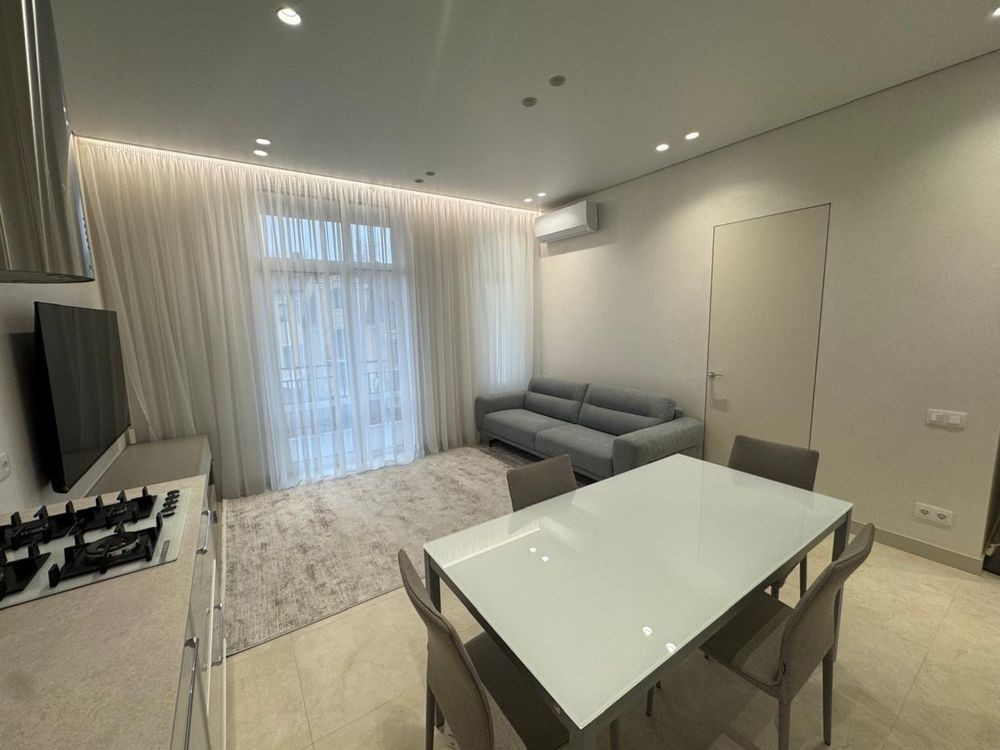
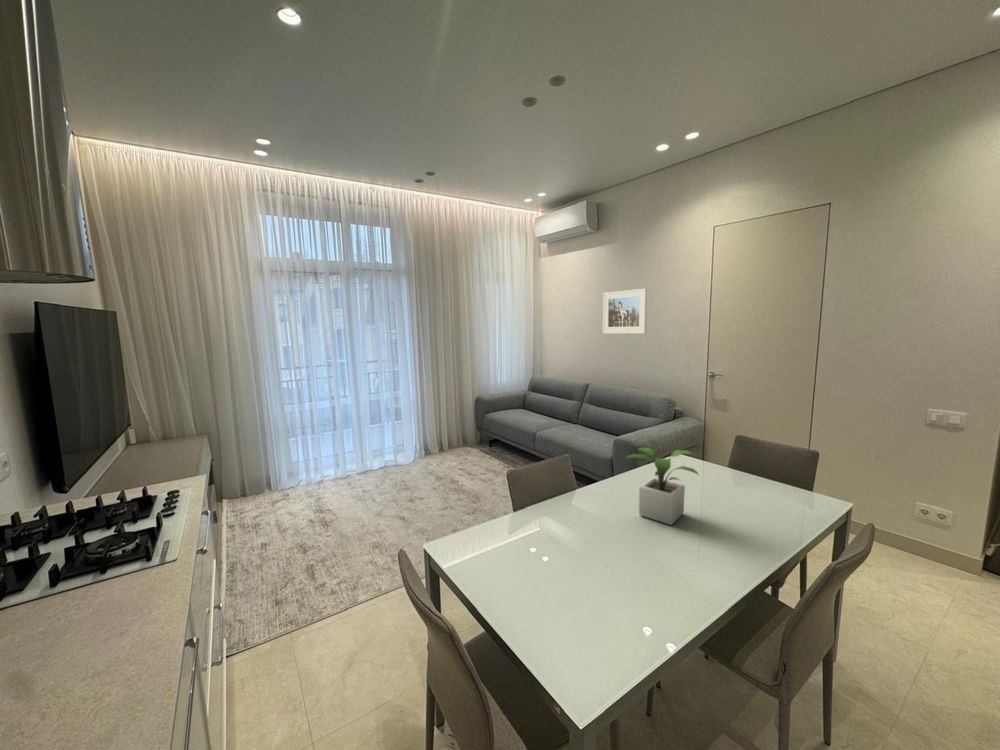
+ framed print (623, 312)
+ potted plant (659, 483)
